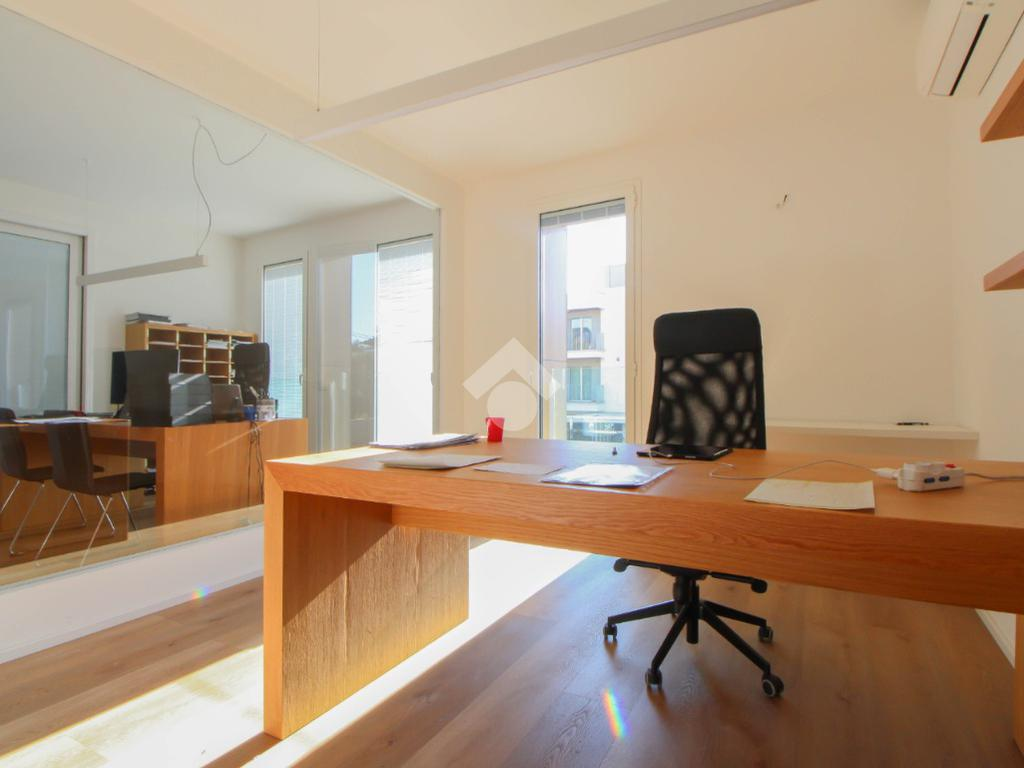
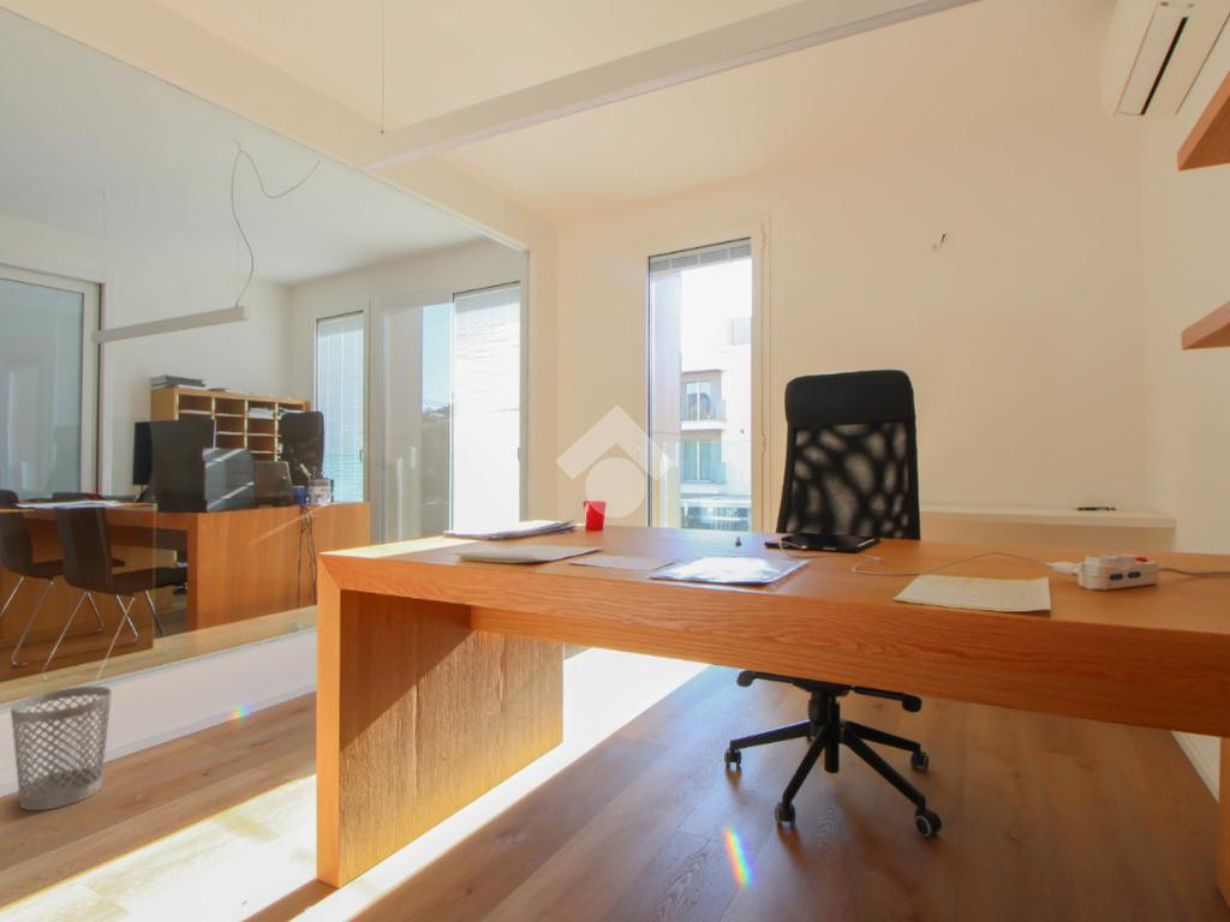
+ wastebasket (62, 747)
